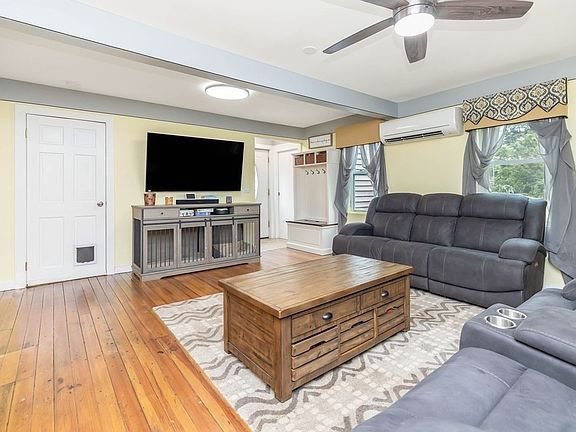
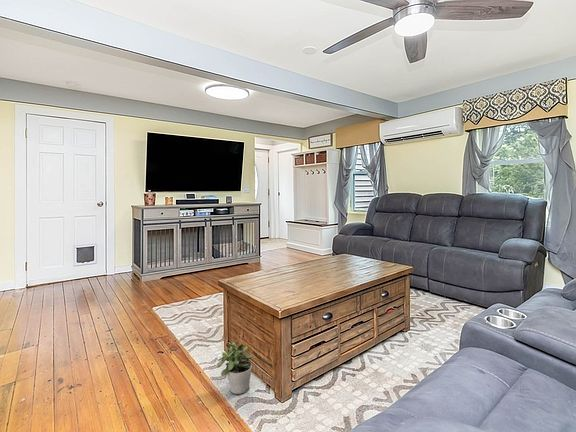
+ potted plant (233, 366)
